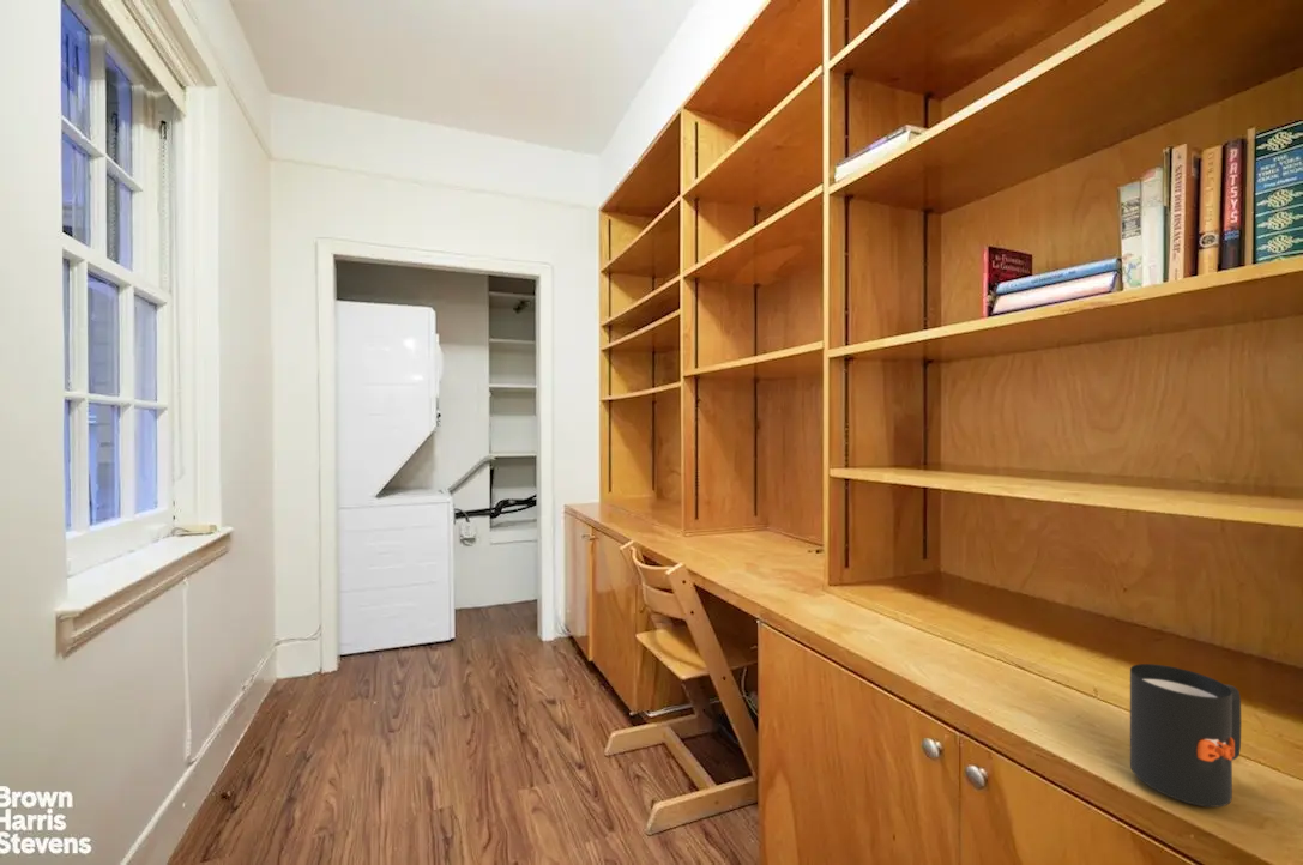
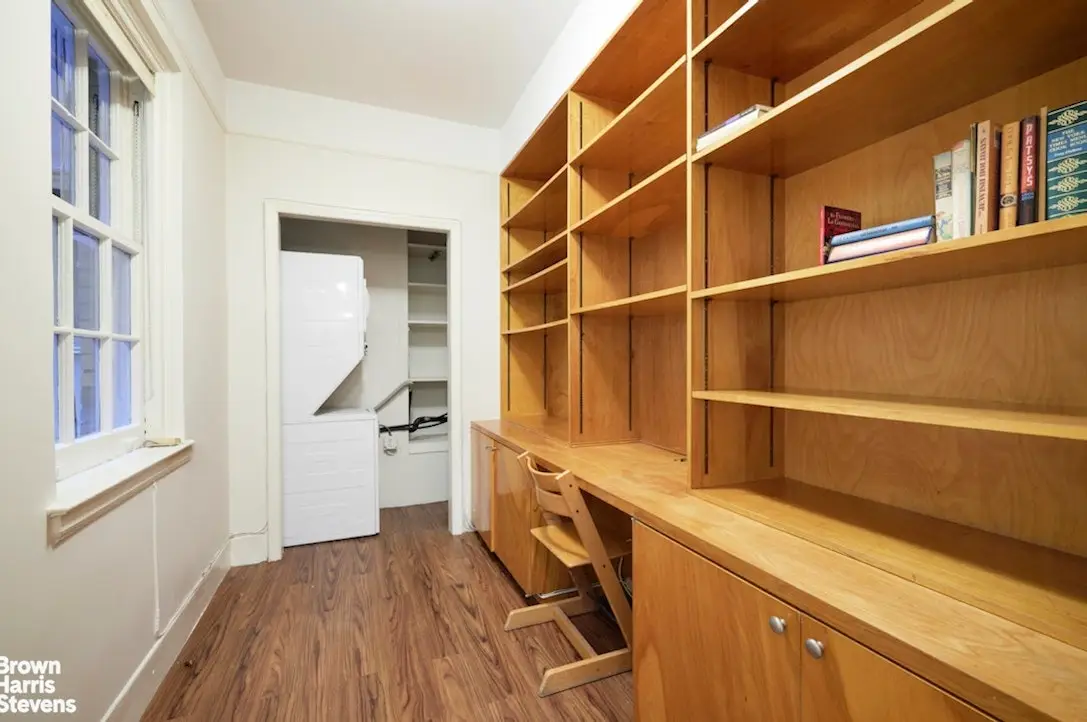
- mug (1194, 732)
